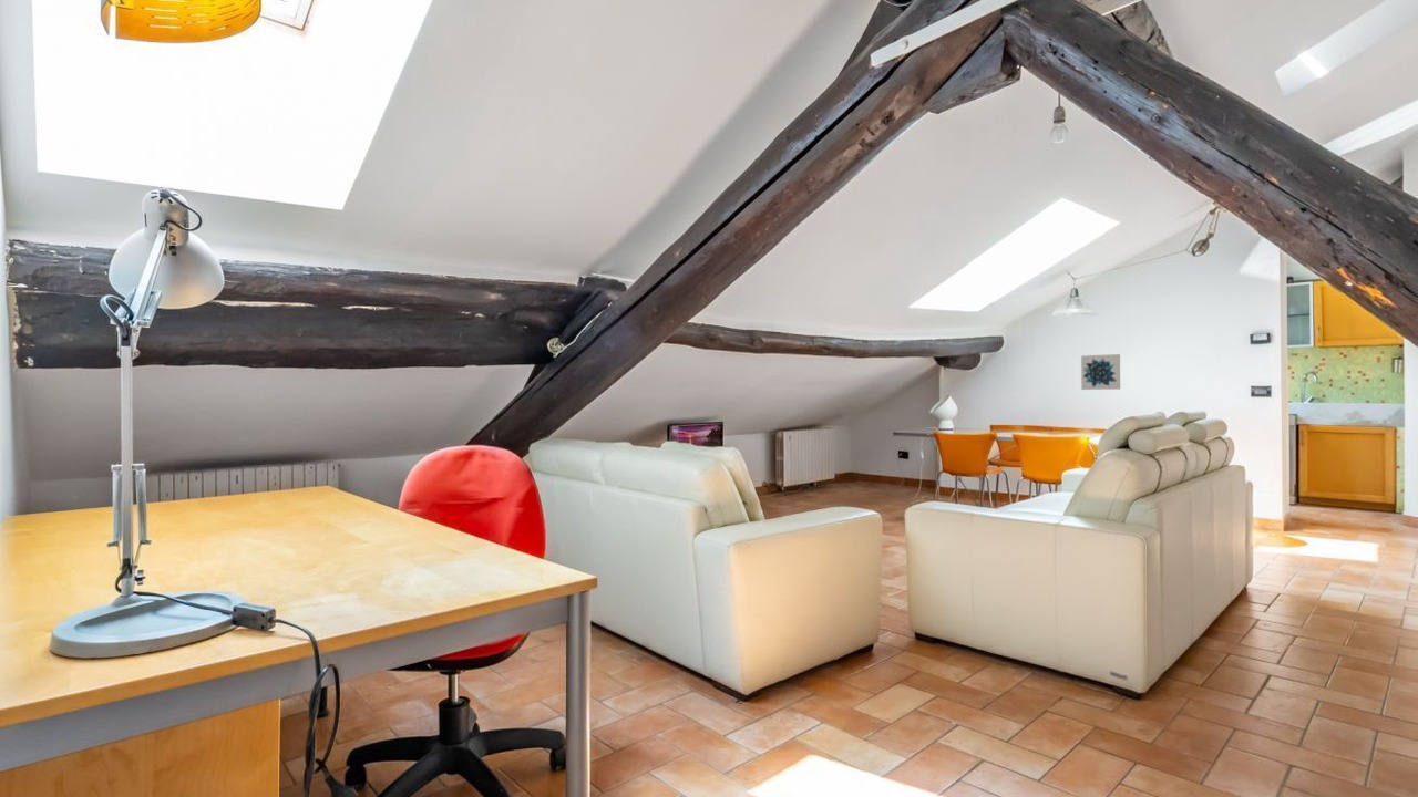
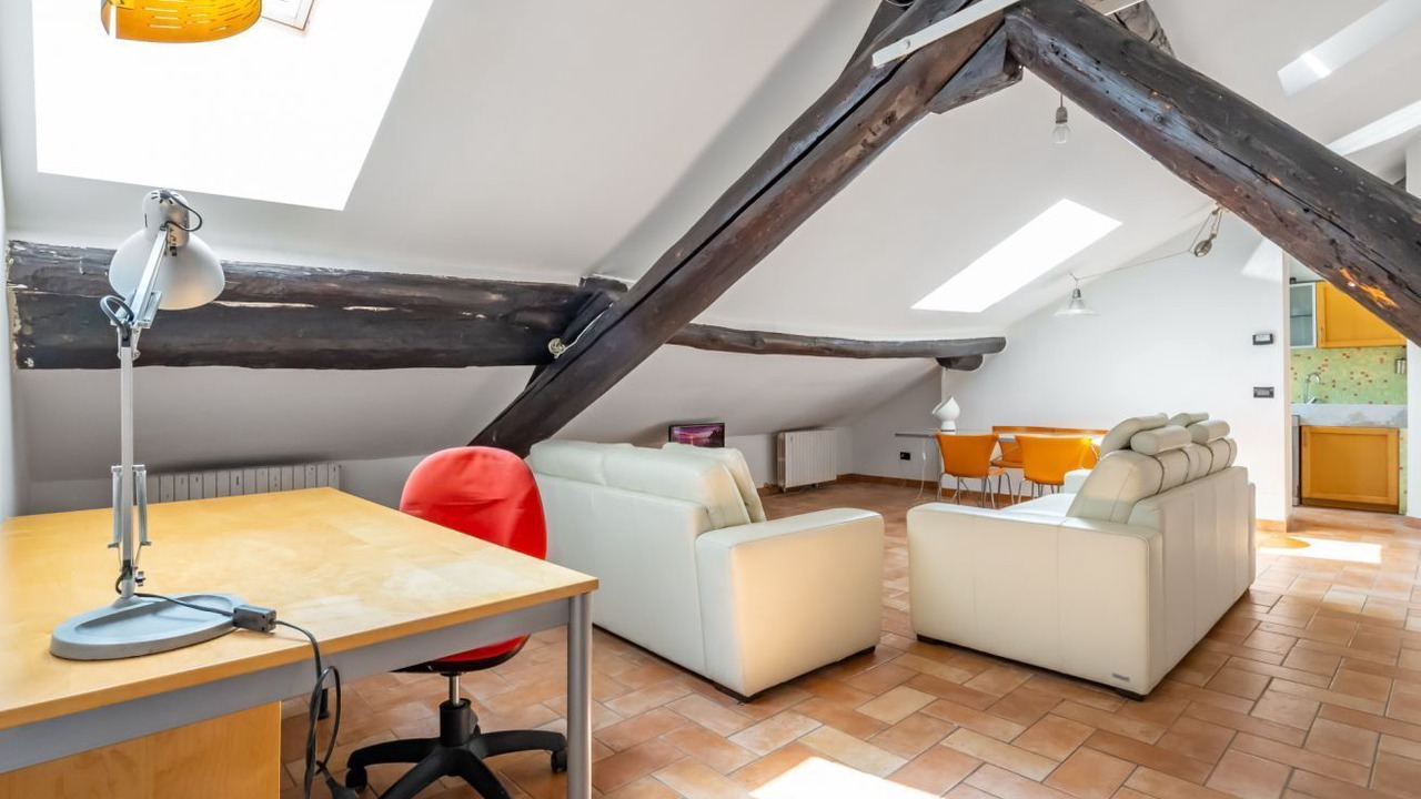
- wall art (1100, 372)
